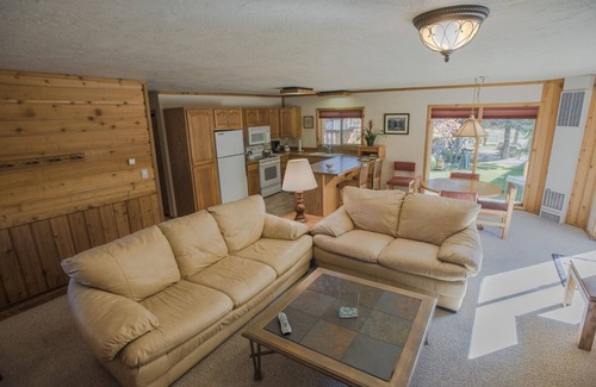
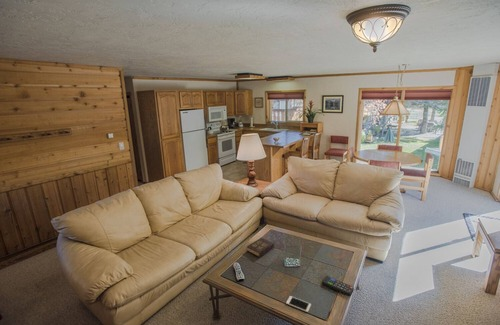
+ remote control (337, 285)
+ cell phone (298, 303)
+ hardback book (260, 246)
